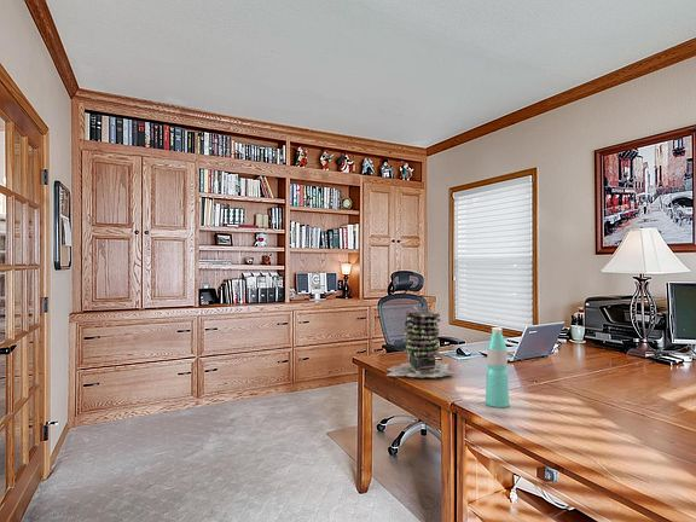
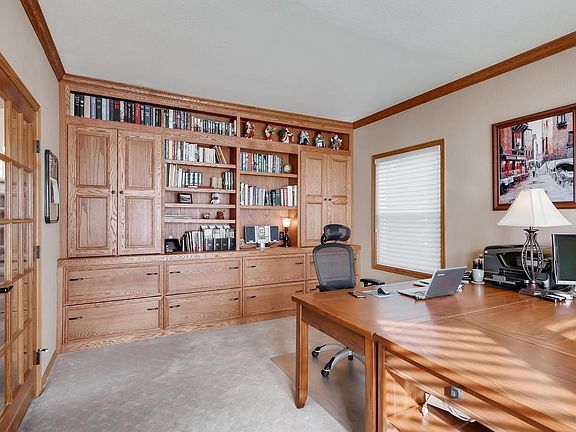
- water bottle (497, 365)
- succulent plant (422, 337)
